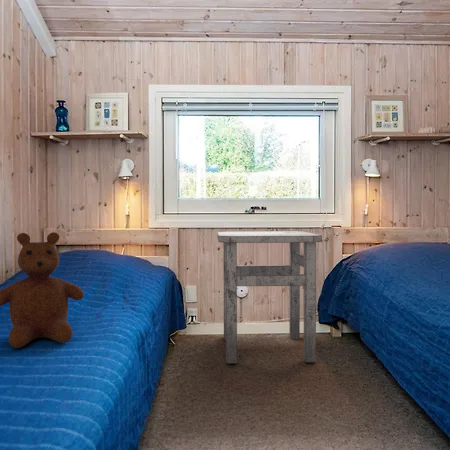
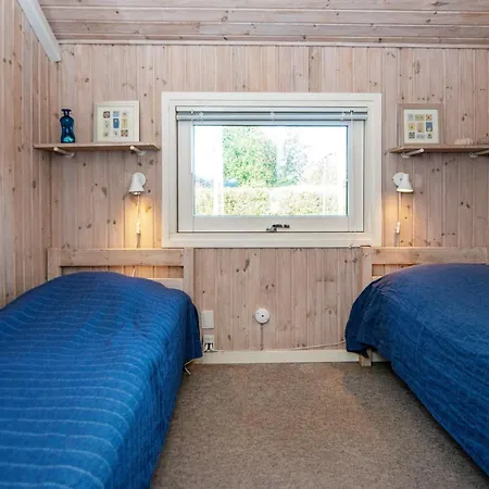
- side table (265, 285)
- teddy bear (39, 286)
